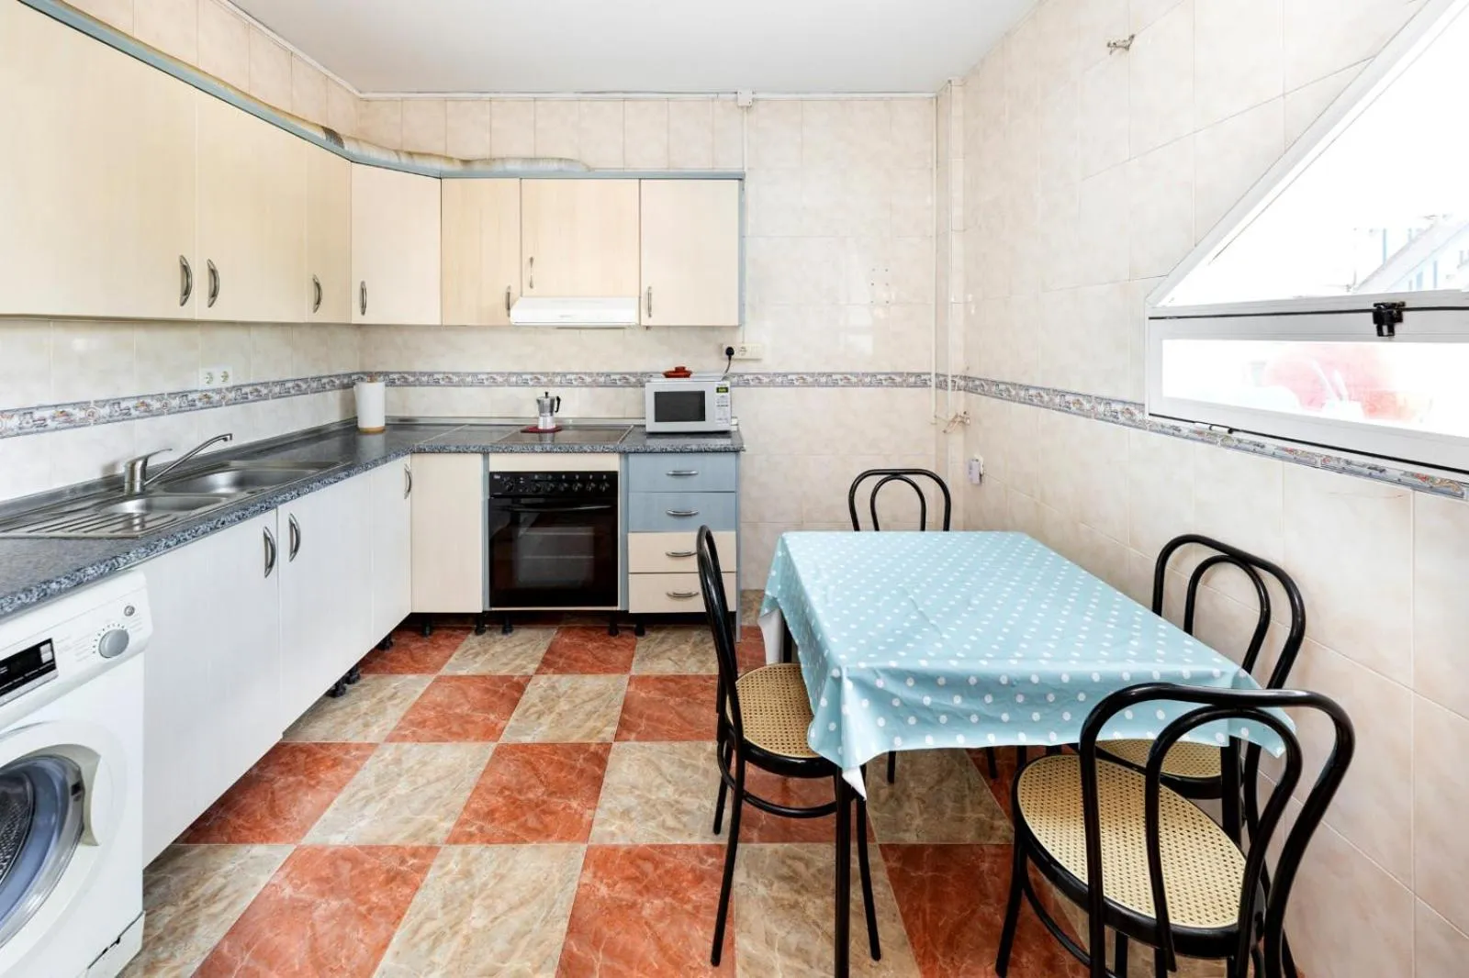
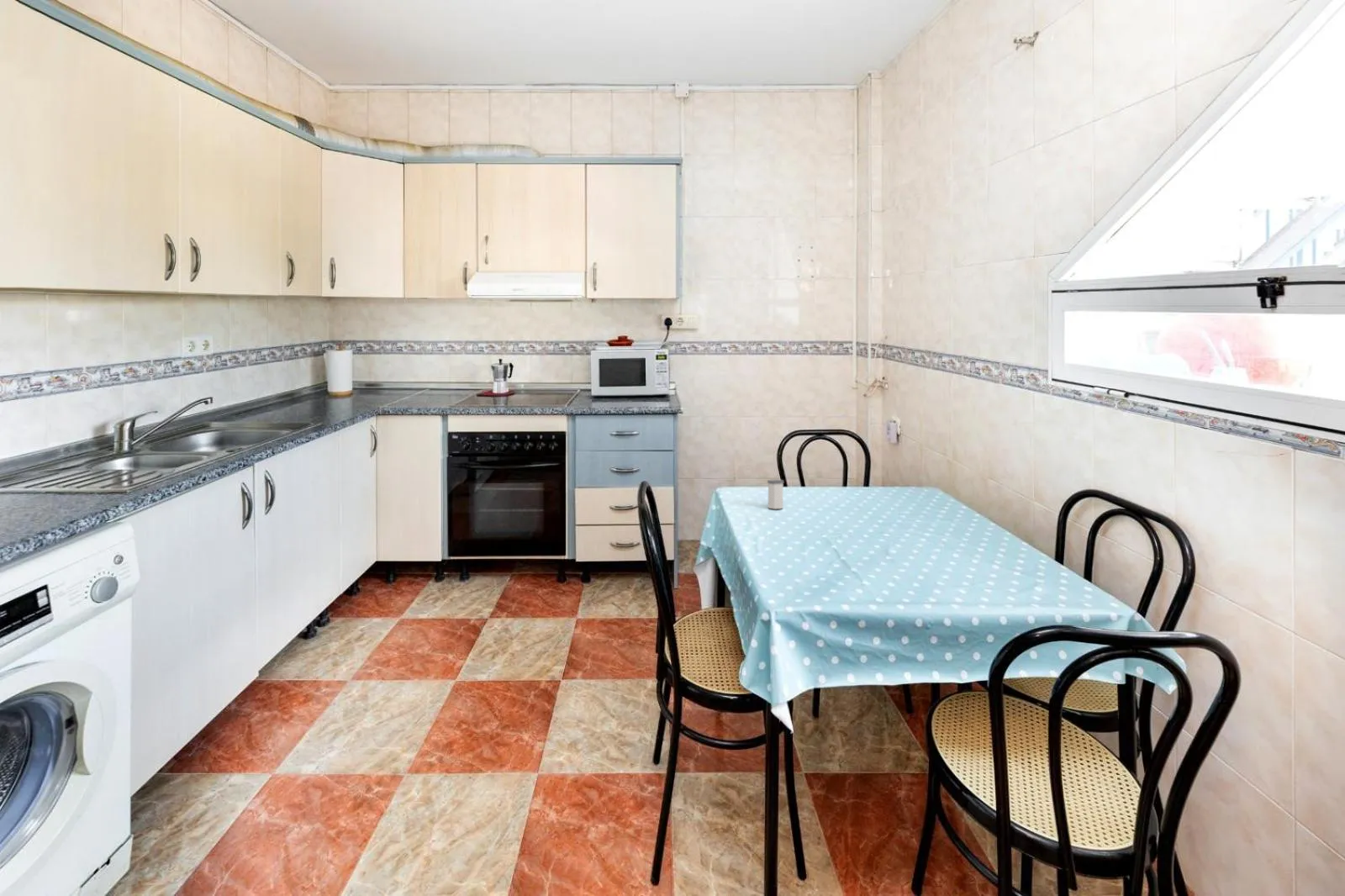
+ salt shaker (775, 493)
